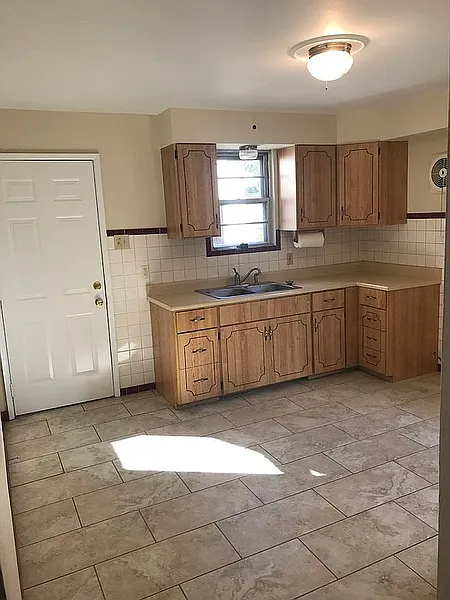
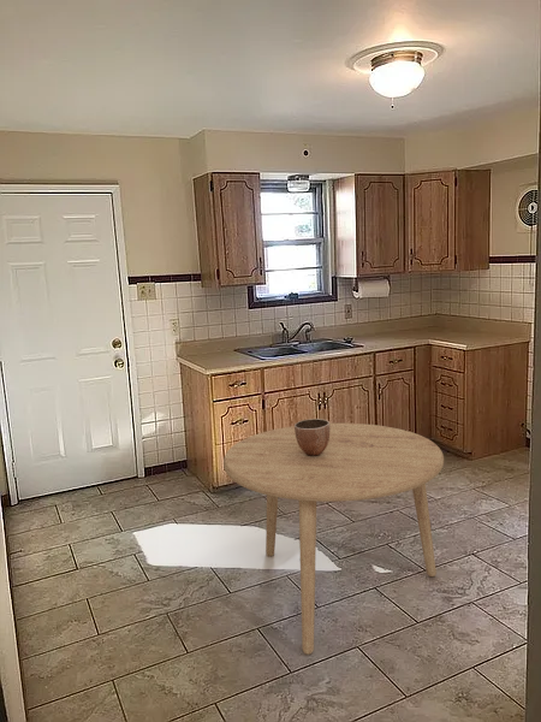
+ decorative bowl (313, 438)
+ dining table (315, 522)
